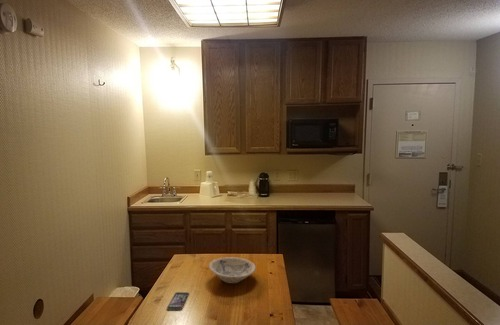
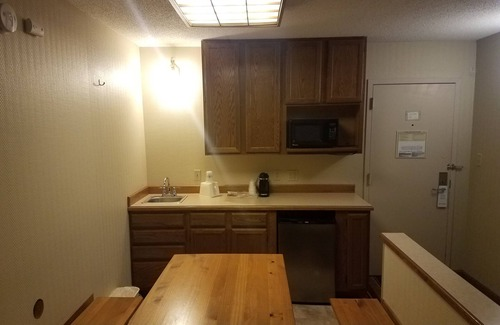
- smartphone (178, 300)
- bowl (232, 271)
